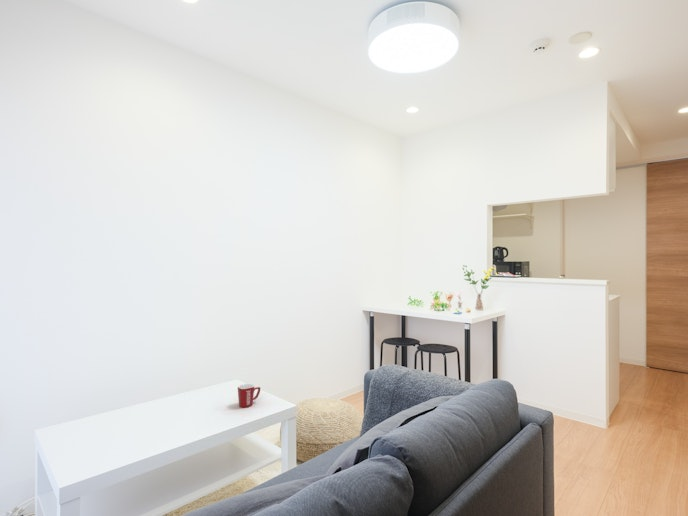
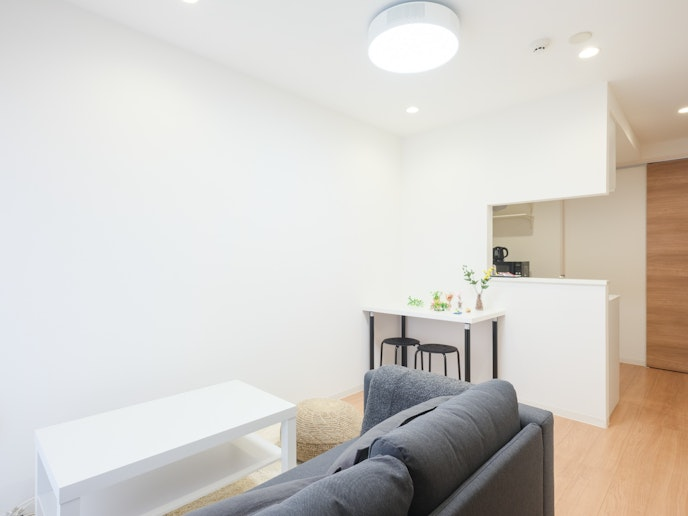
- mug (249, 394)
